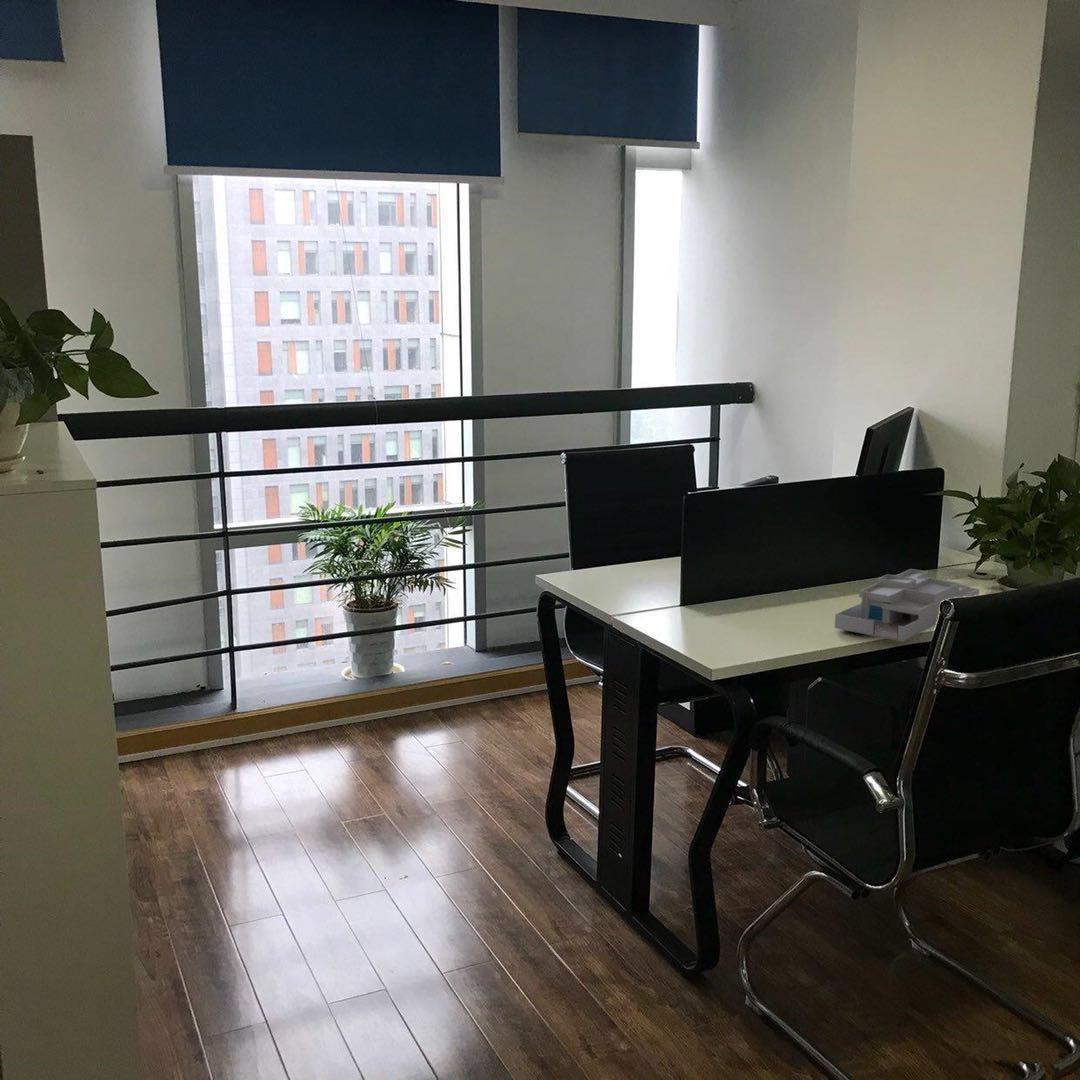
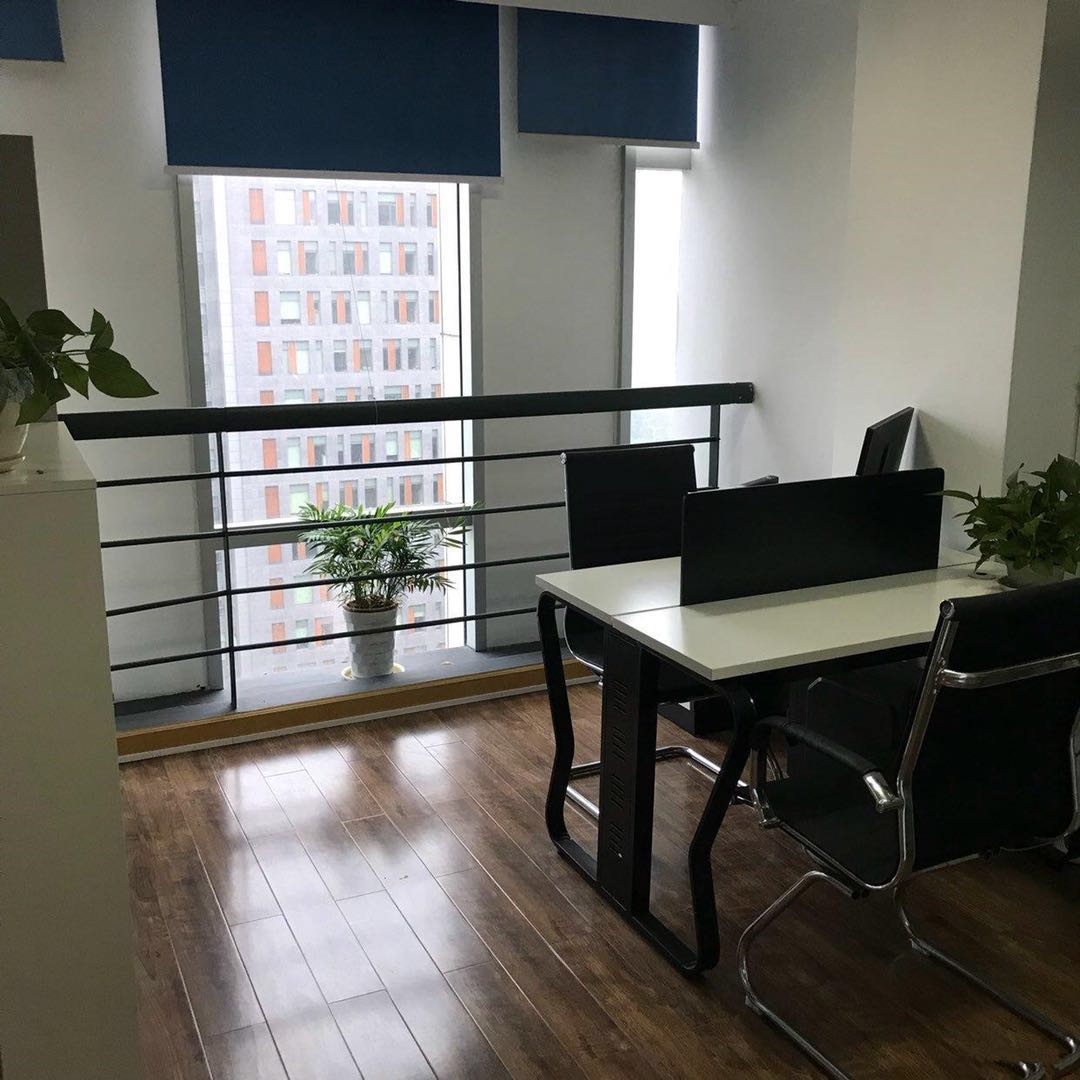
- desk organizer (910, 597)
